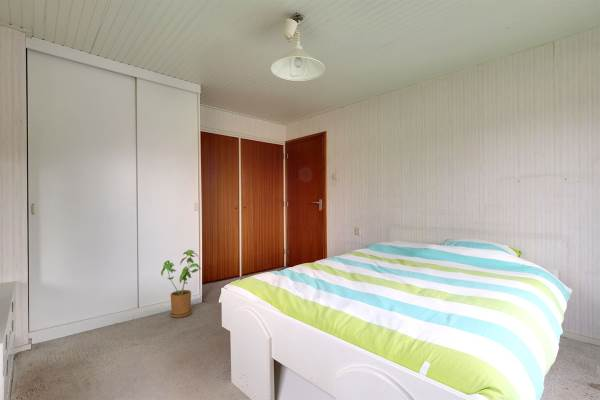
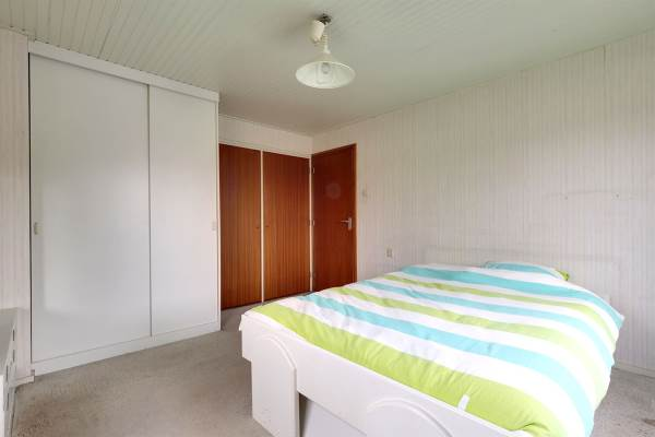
- house plant (184, 282)
